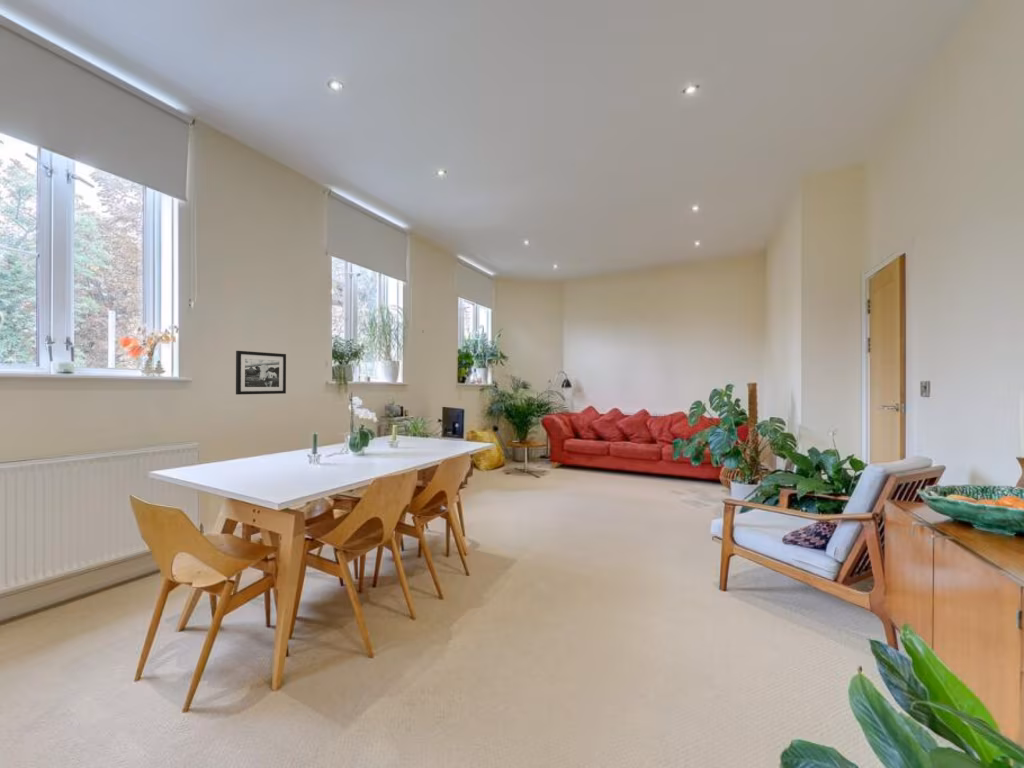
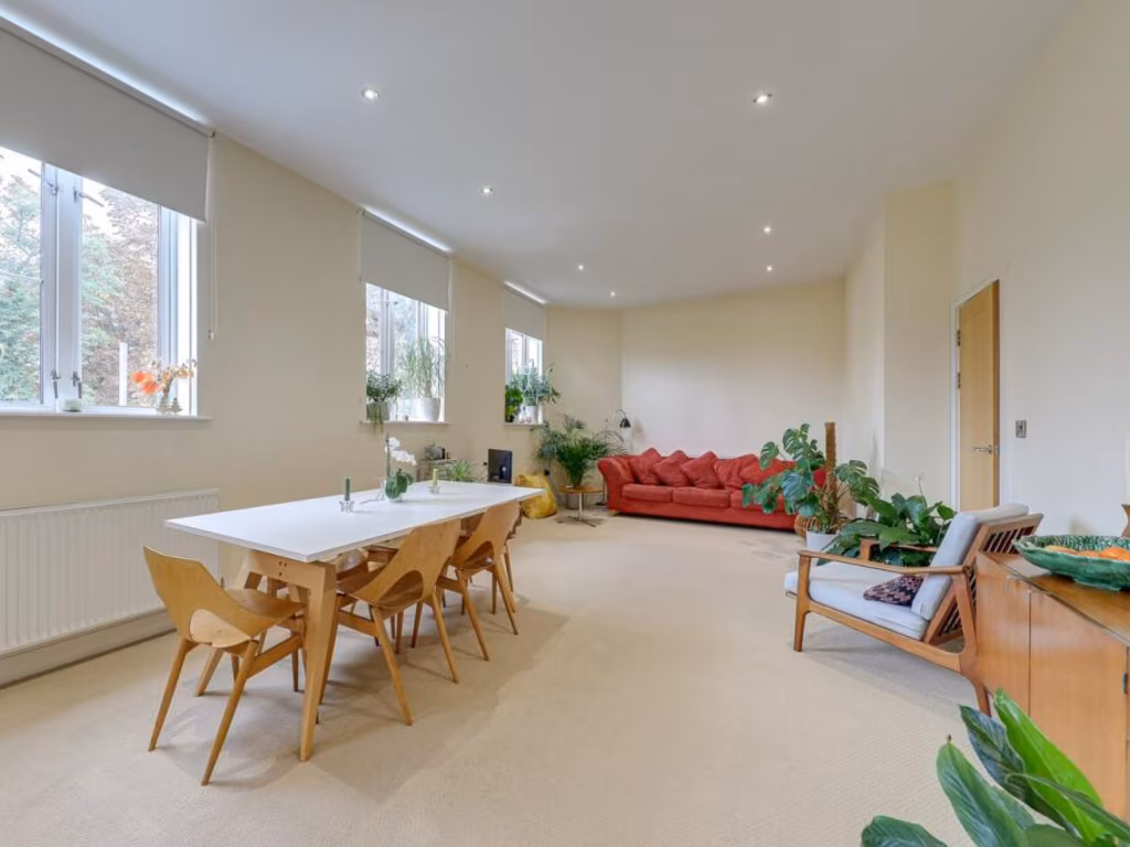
- picture frame (262, 373)
